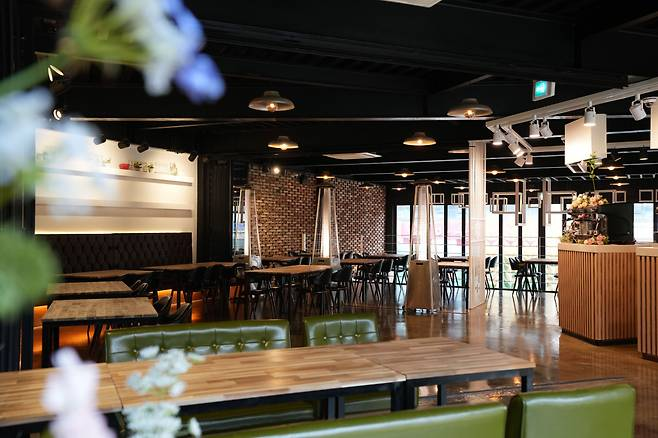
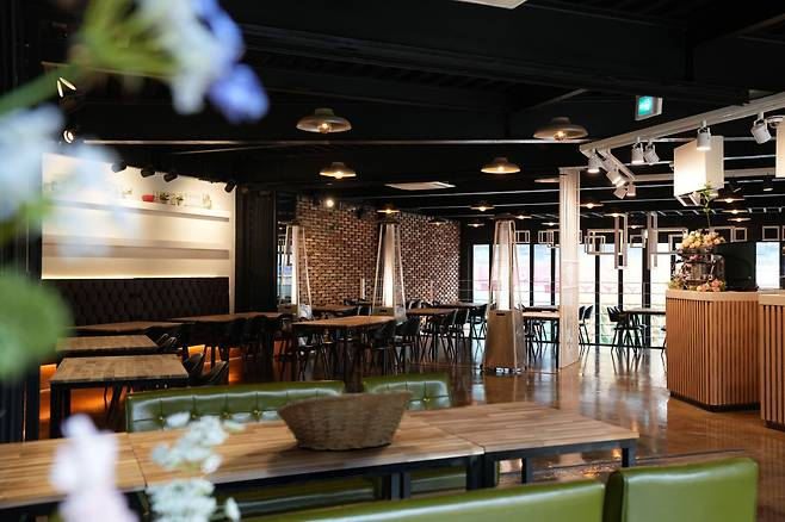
+ fruit basket (346, 414)
